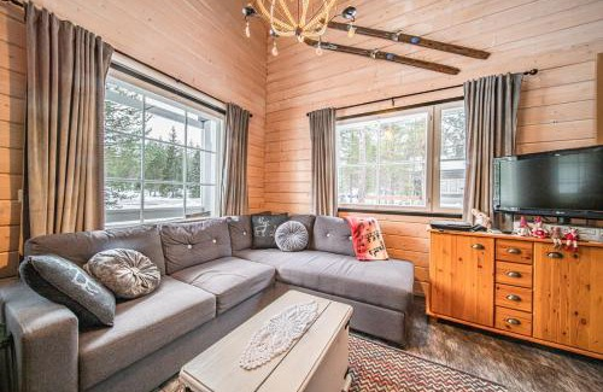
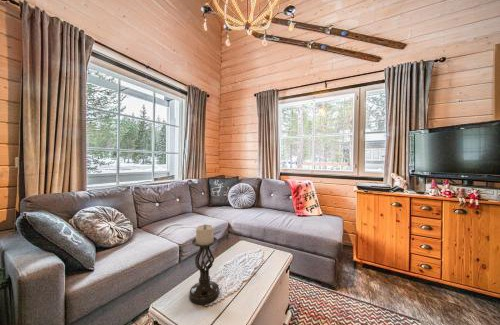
+ candle holder (204, 258)
